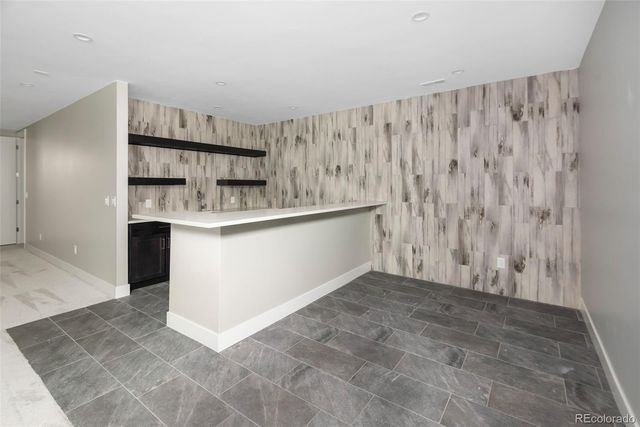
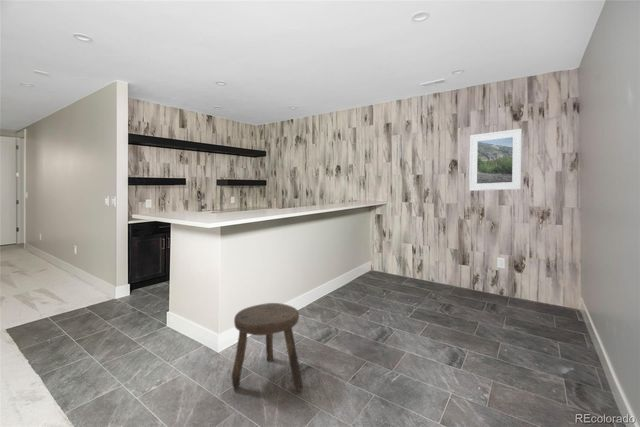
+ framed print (494, 161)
+ stool (270, 346)
